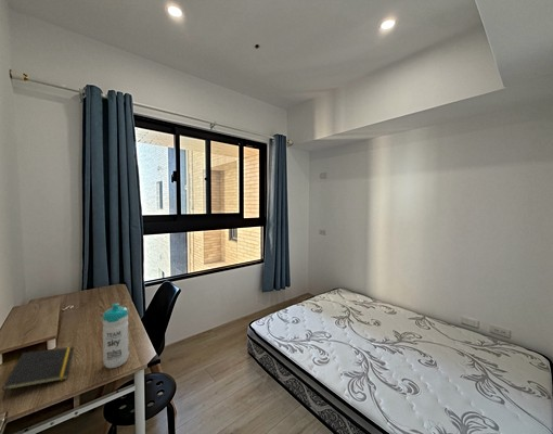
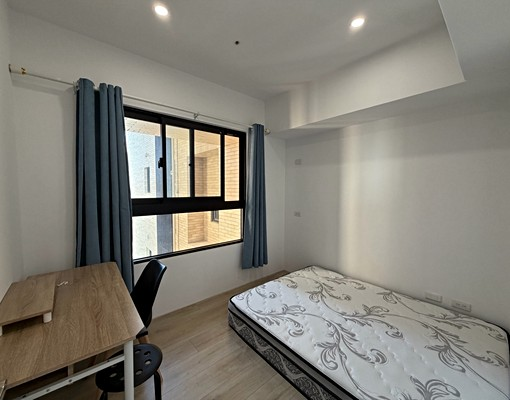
- notepad (43, 365)
- water bottle (115, 333)
